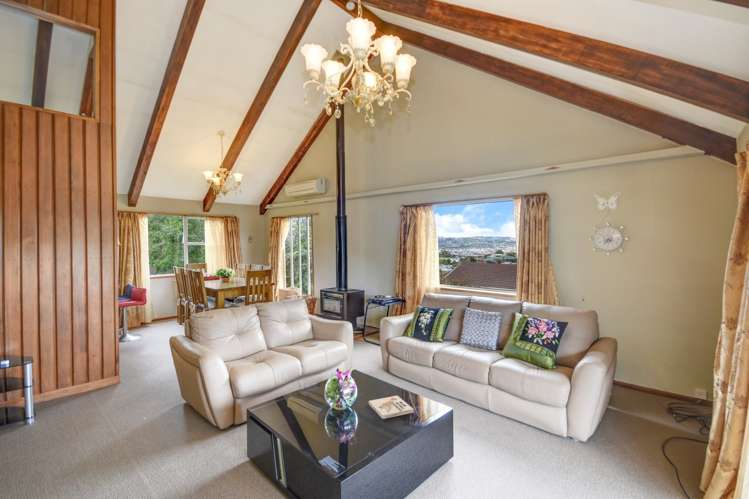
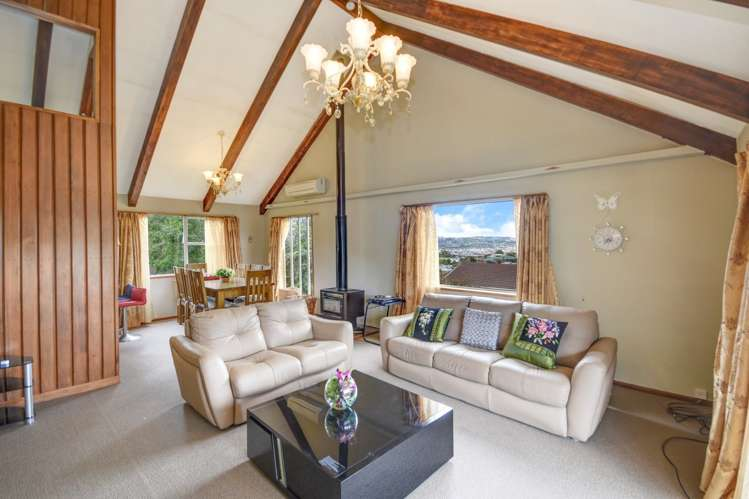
- book (390, 406)
